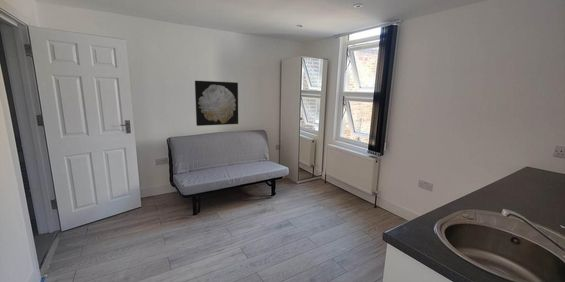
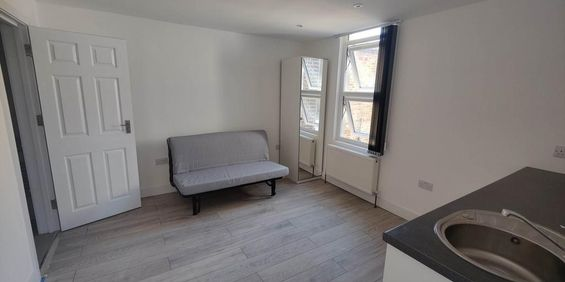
- wall art (217, 103)
